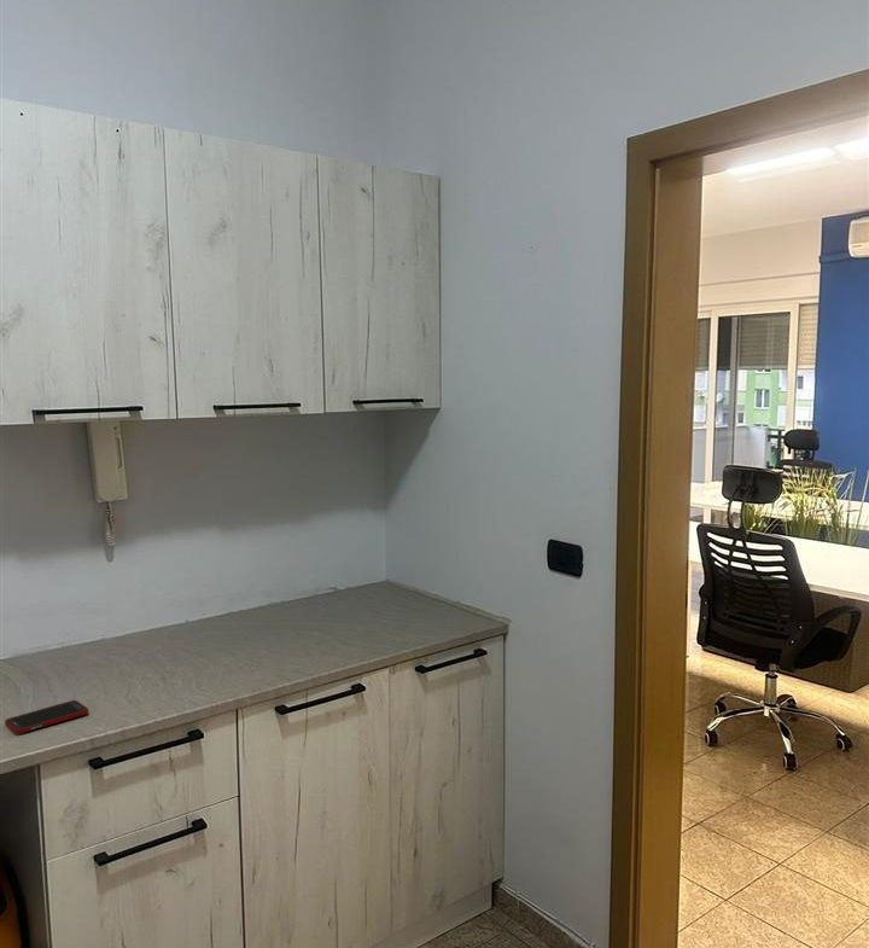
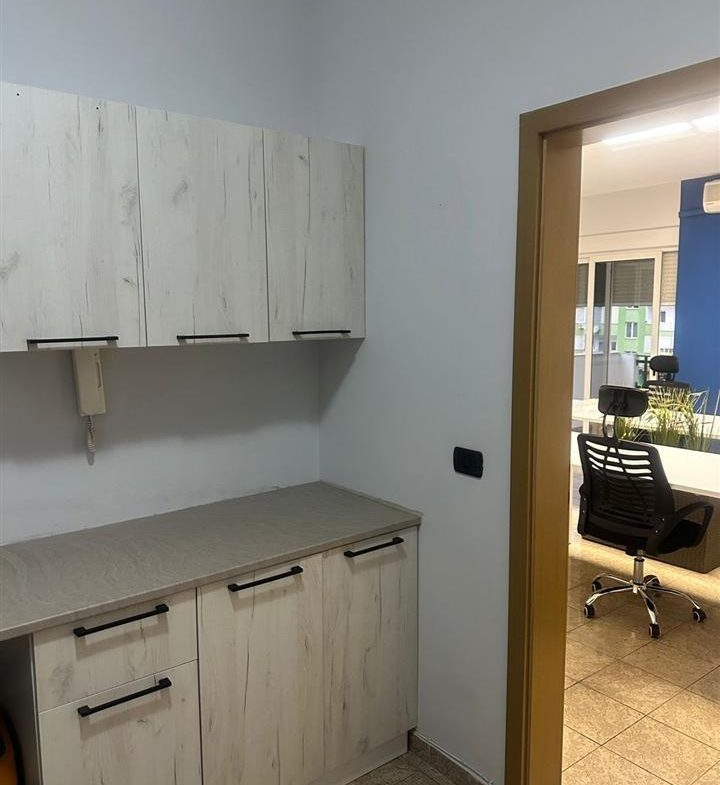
- cell phone (47, 716)
